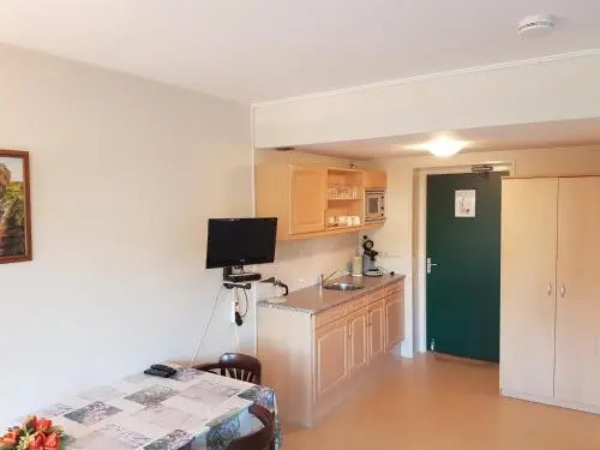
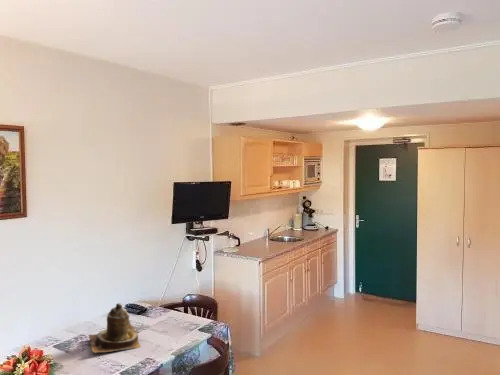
+ teapot (114, 324)
